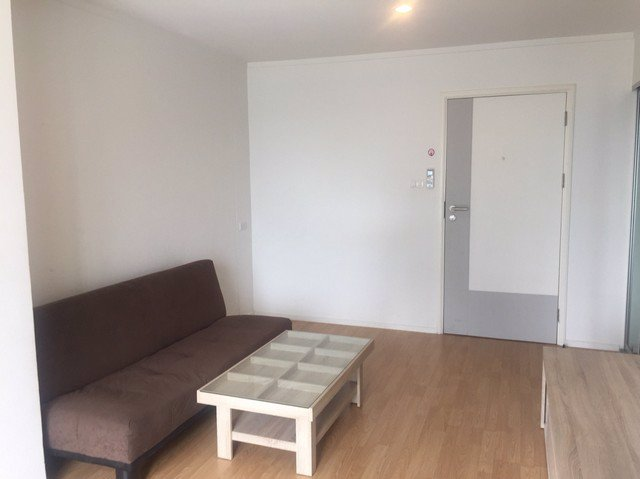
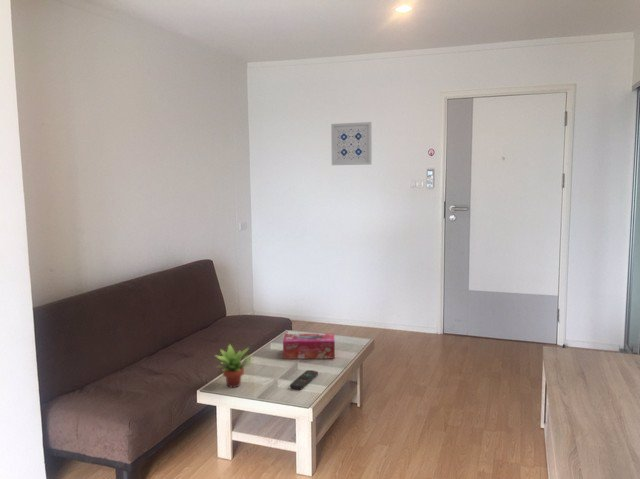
+ tissue box (309, 345)
+ wall art (351, 144)
+ succulent plant (234, 366)
+ remote control (304, 379)
